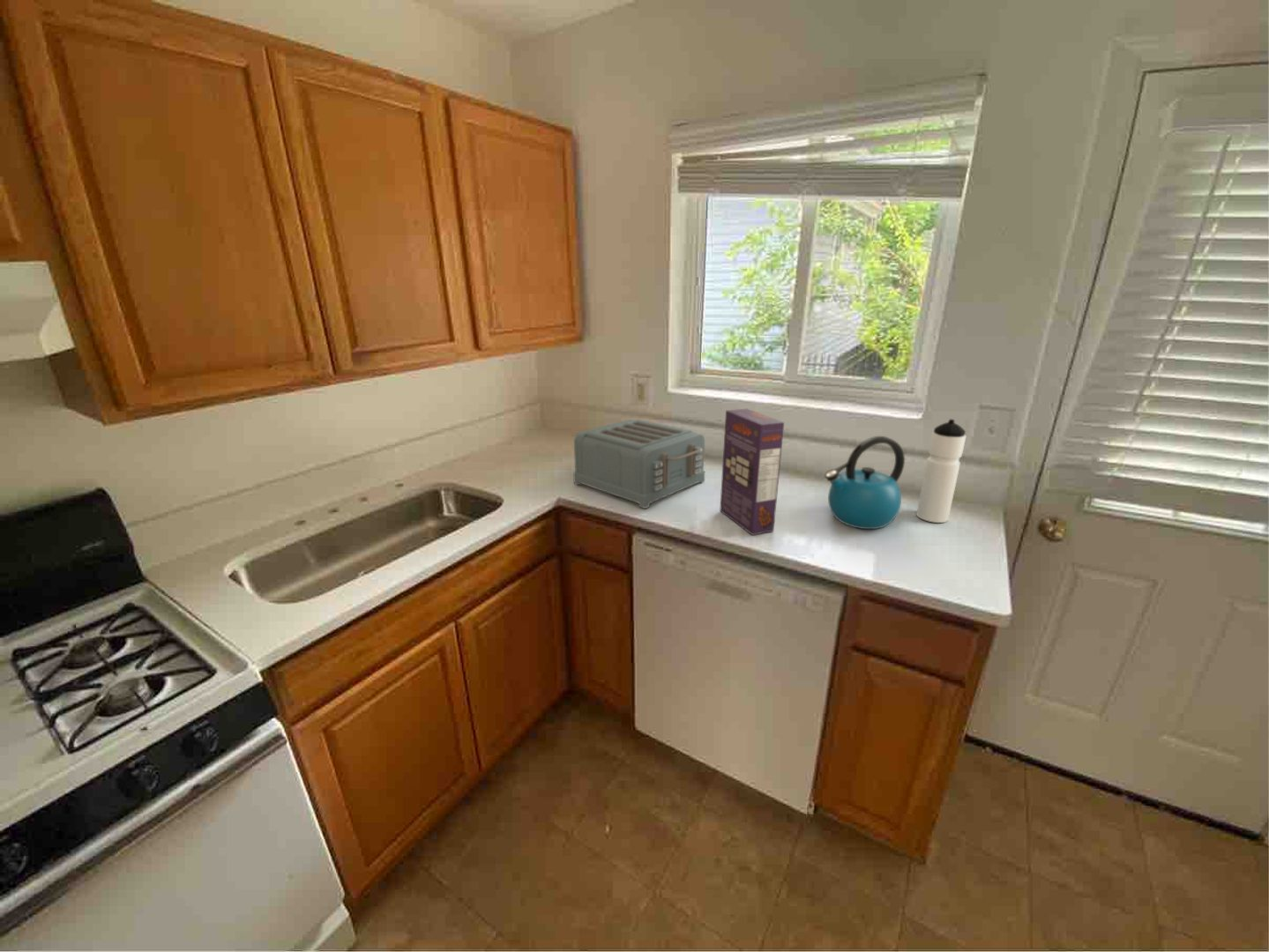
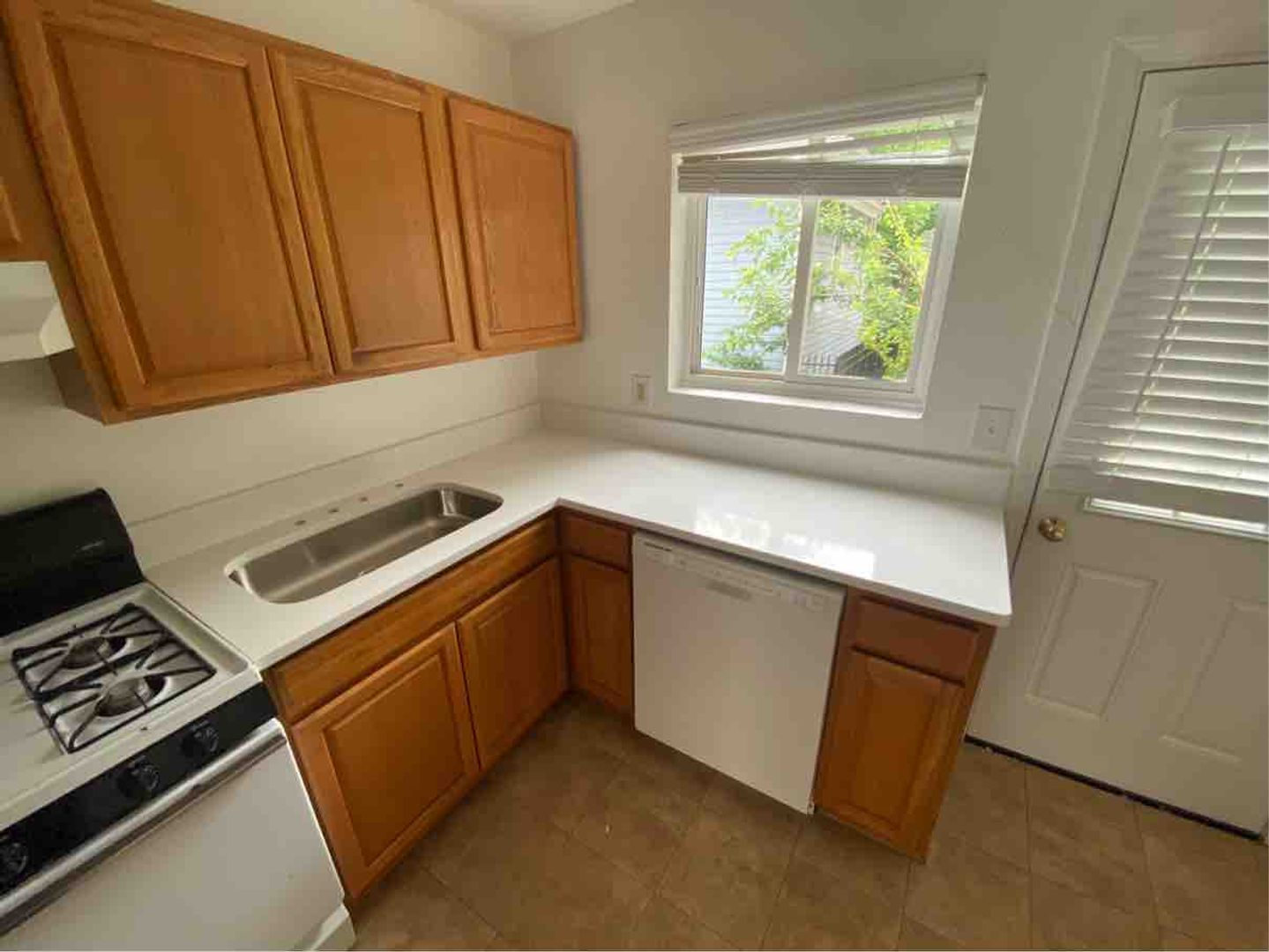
- kettle (862, 480)
- water bottle (941, 470)
- cereal box (749, 470)
- toaster (644, 458)
